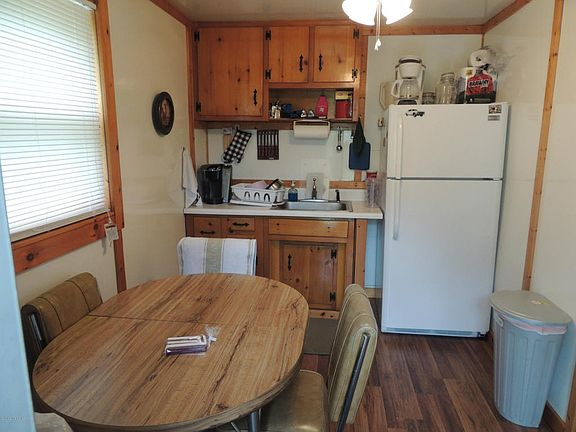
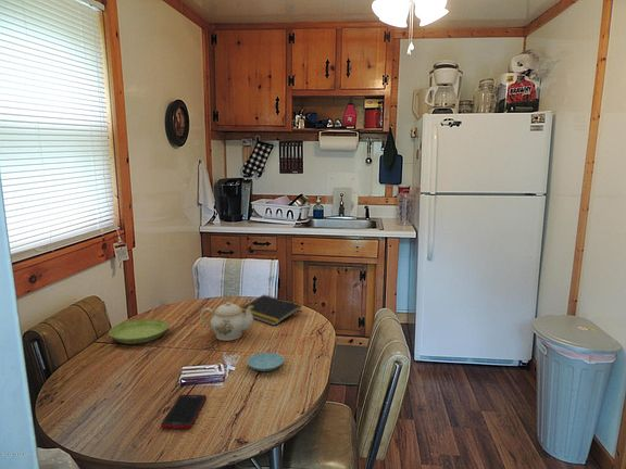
+ saucer (265, 363)
+ teapot (227, 318)
+ saucer (139, 331)
+ notepad (268, 308)
+ cell phone (185, 410)
